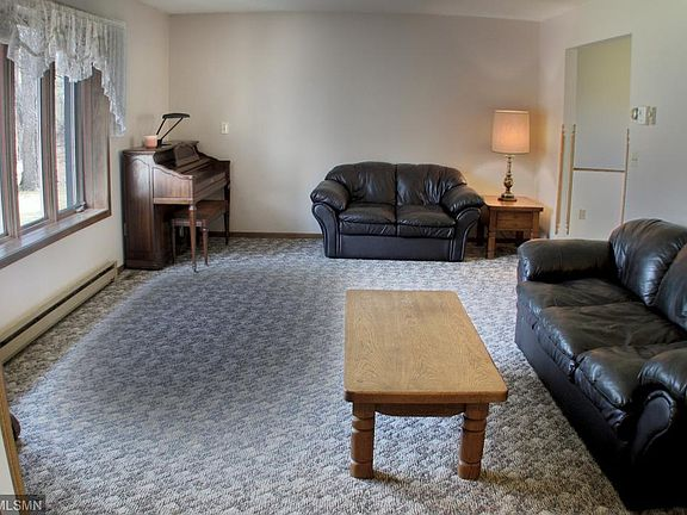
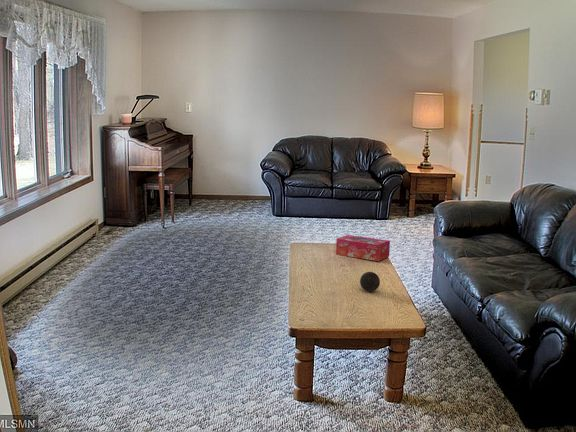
+ decorative ball (369, 281)
+ tissue box (362, 247)
